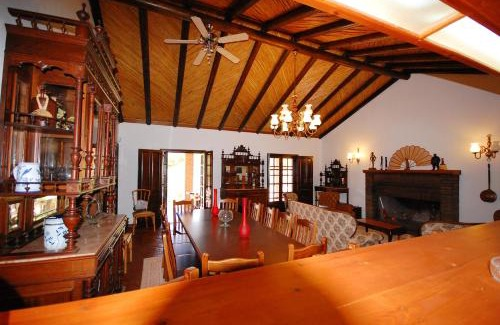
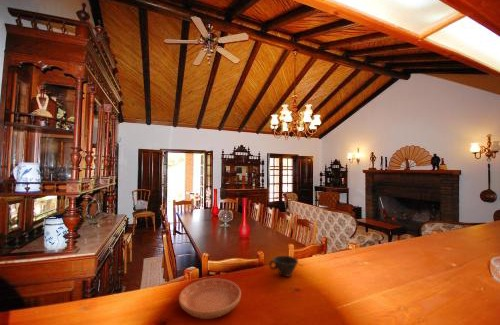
+ cup (283, 266)
+ saucer (210, 298)
